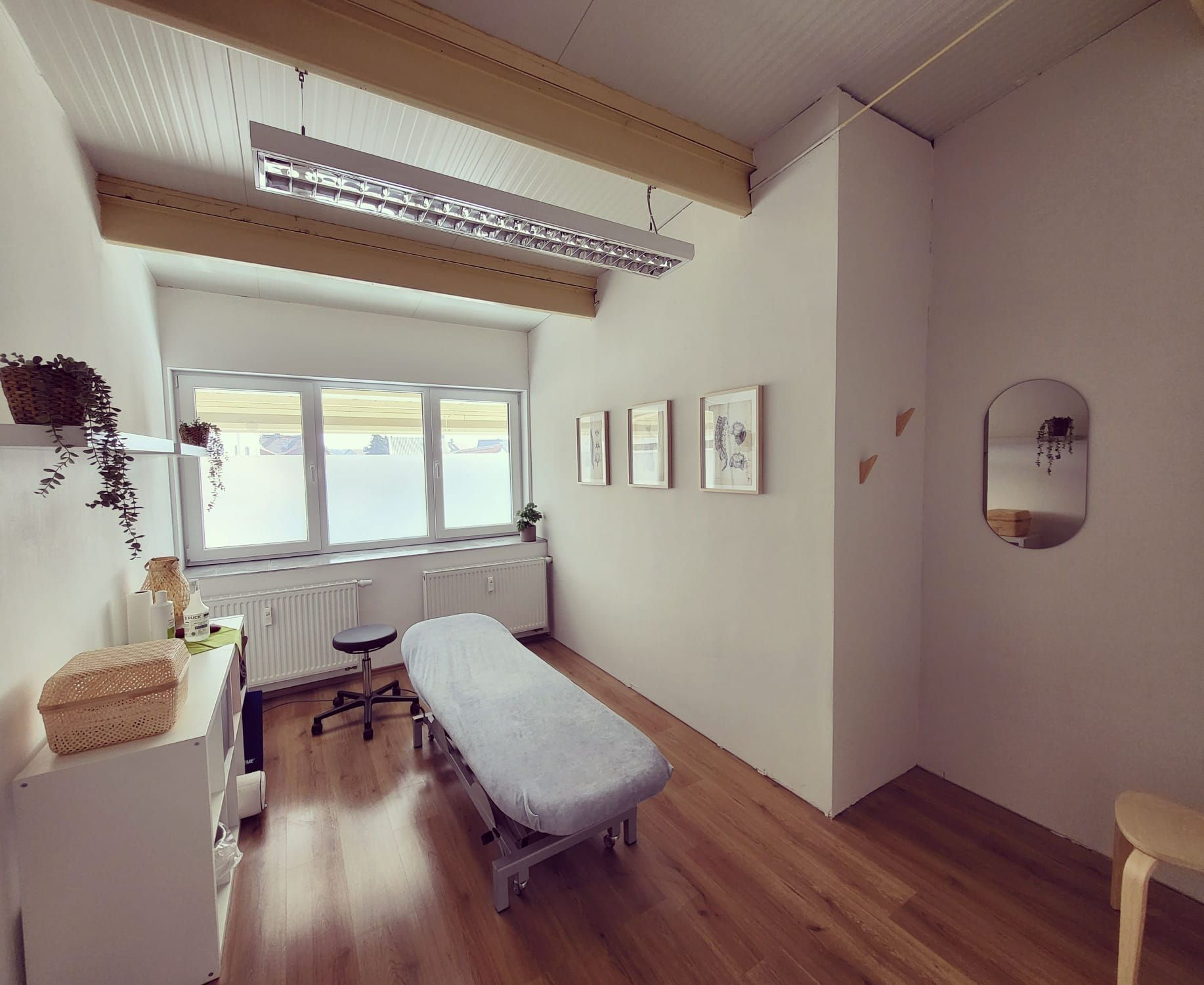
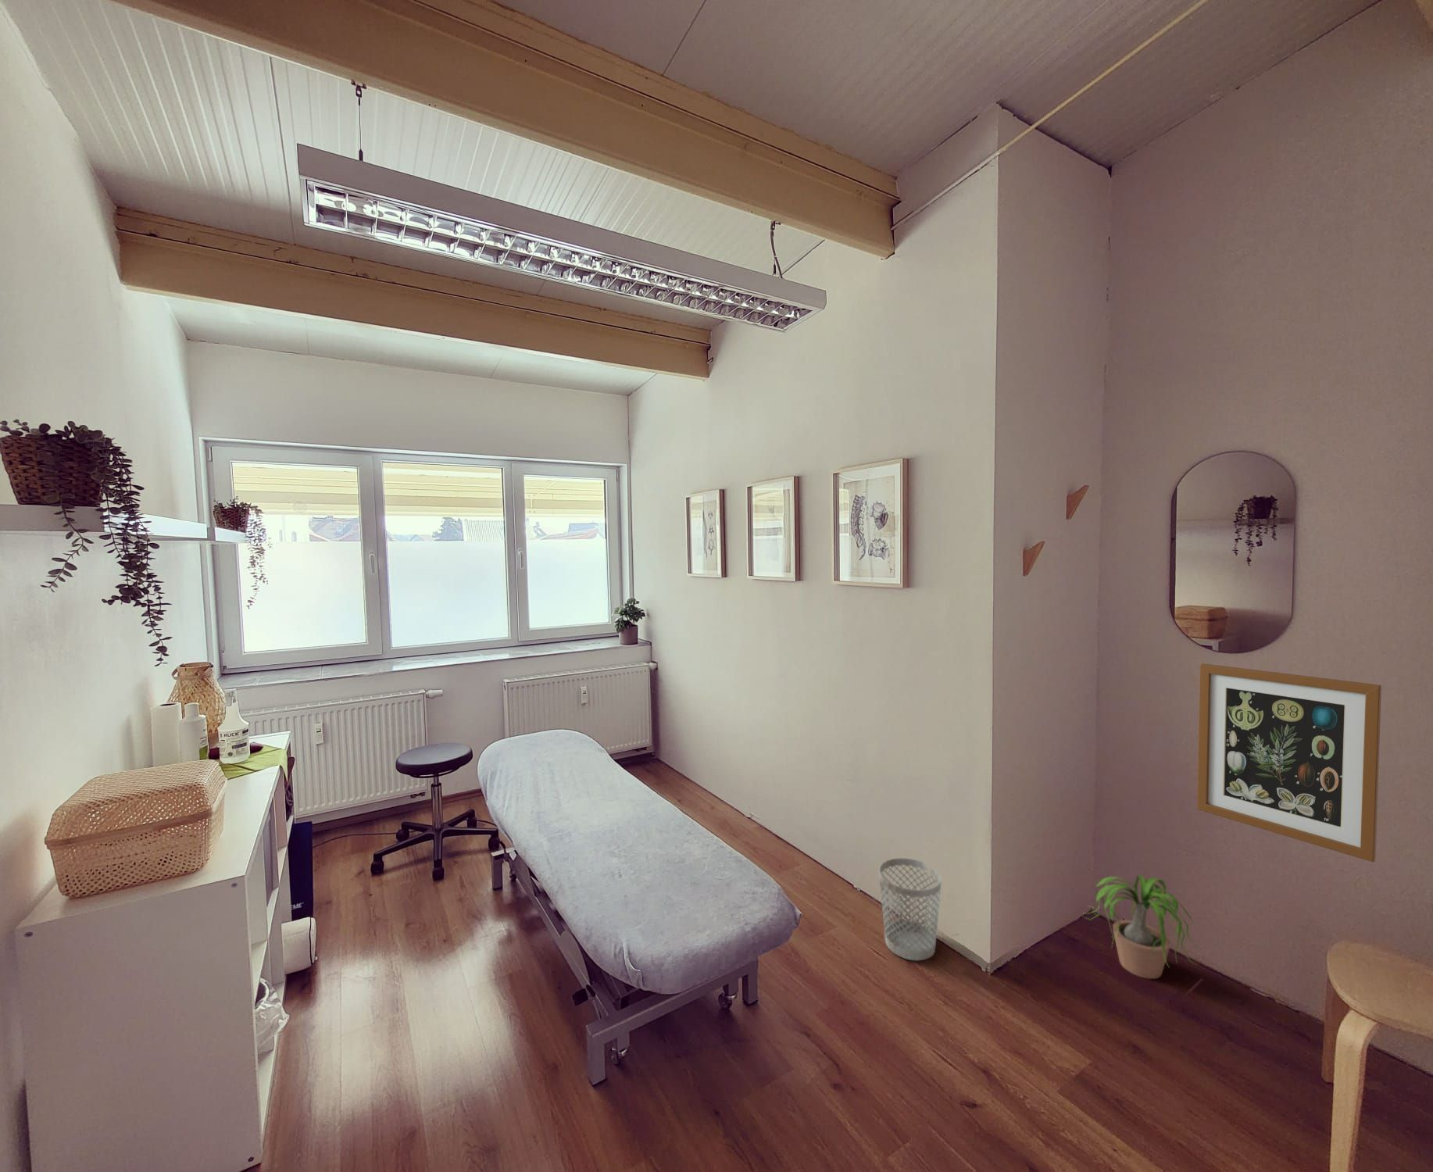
+ wastebasket (909, 908)
+ wall art (1279, 753)
+ potted plant (1150, 926)
